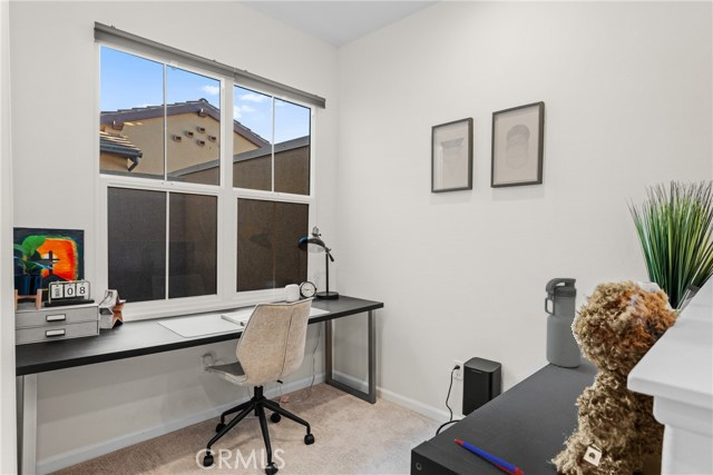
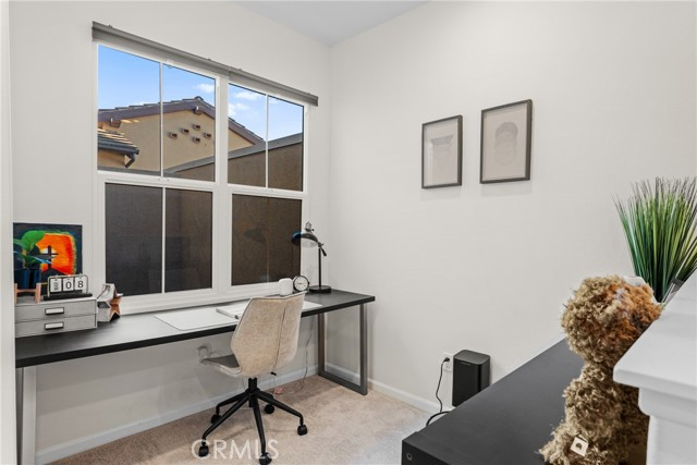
- water bottle (563, 320)
- pen (486, 455)
